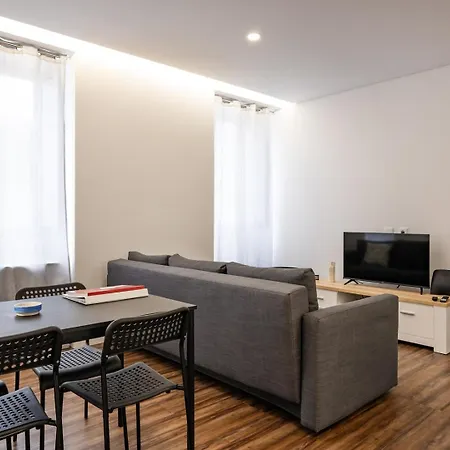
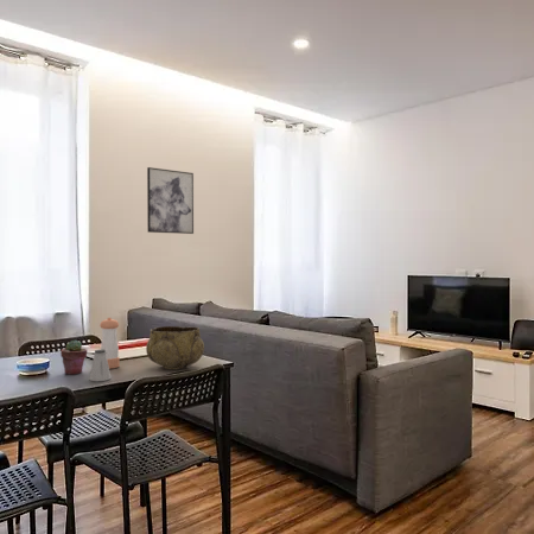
+ potted succulent (74, 356)
+ decorative bowl (174, 348)
+ pepper shaker (109, 342)
+ wall art (171, 202)
+ saltshaker (100, 364)
